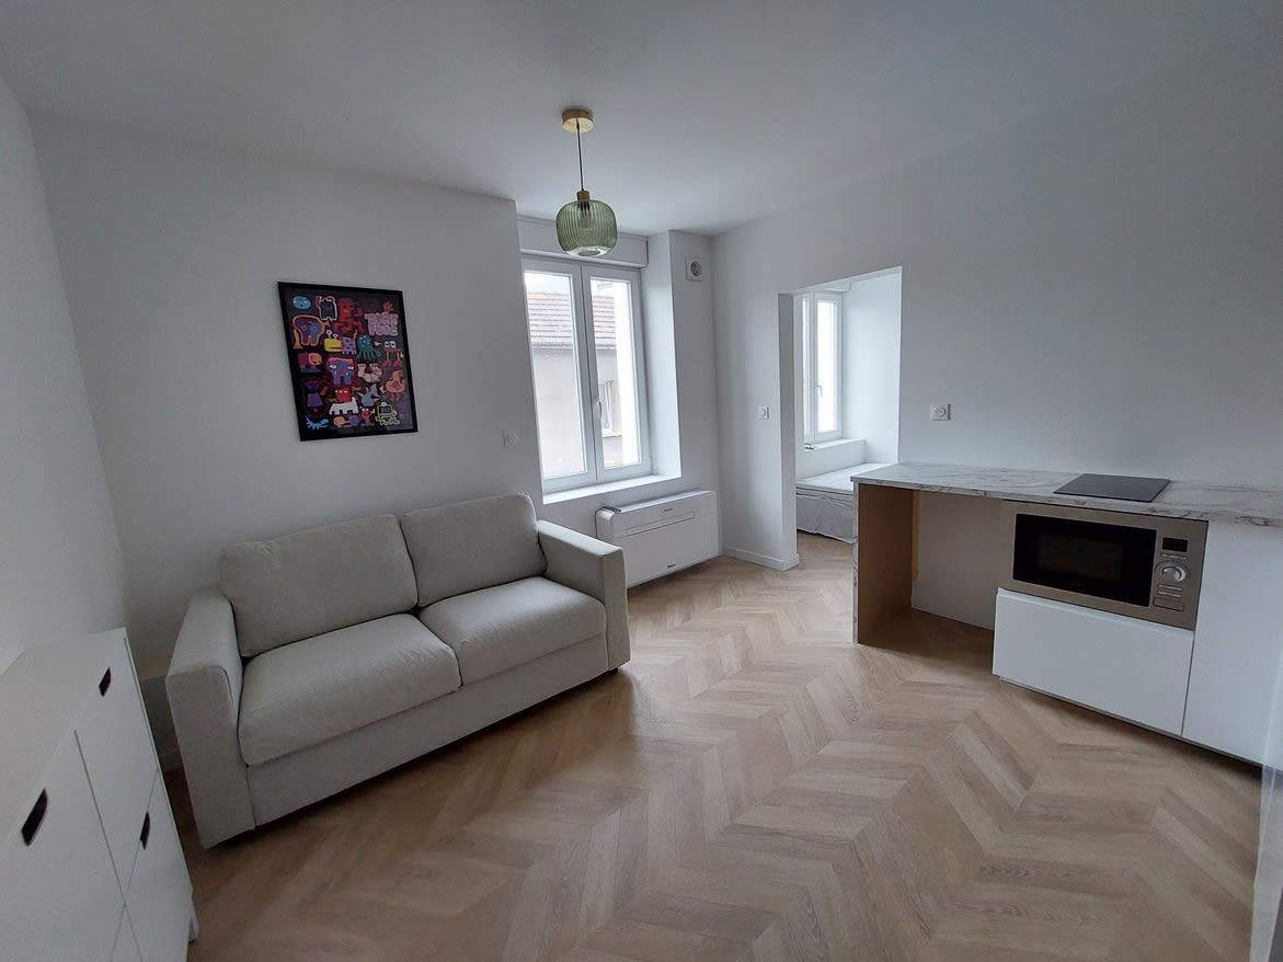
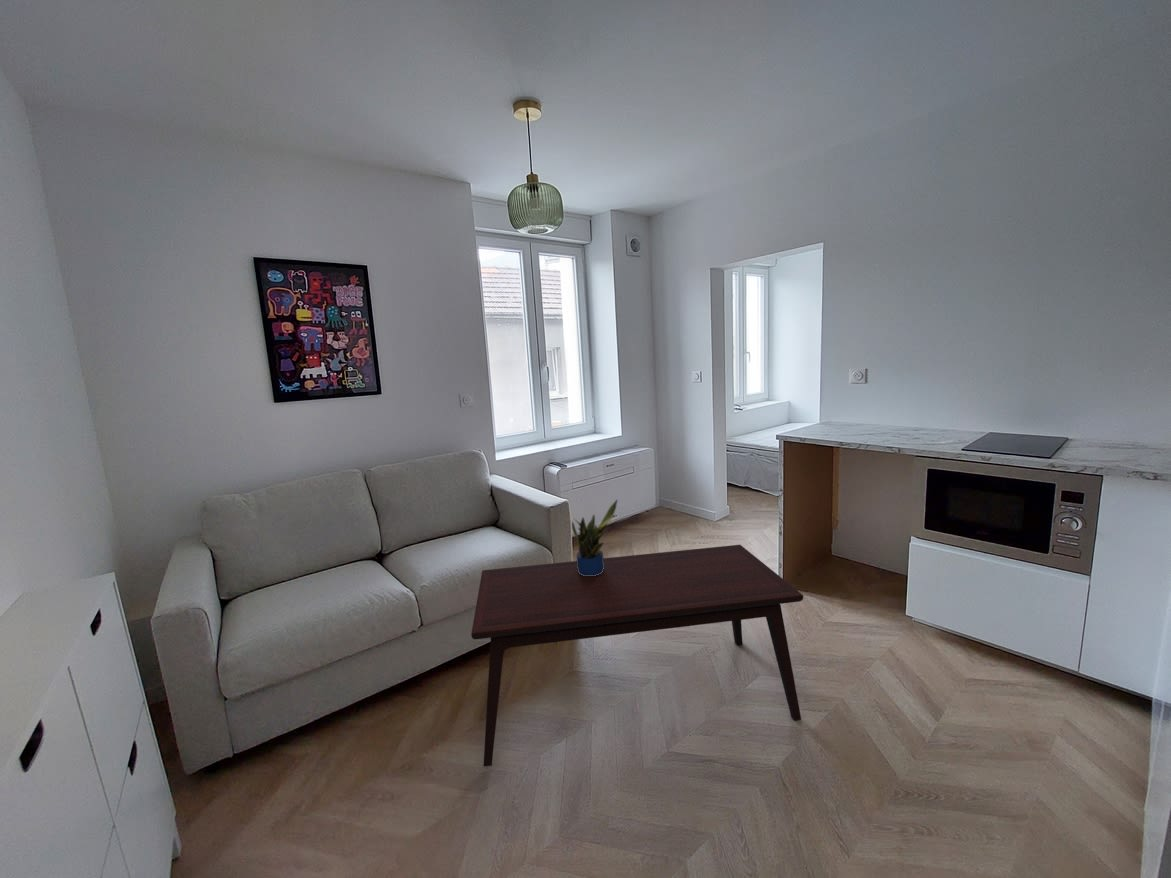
+ coffee table (630, 632)
+ potted plant (594, 535)
